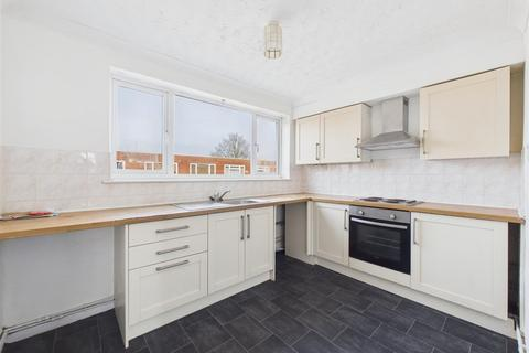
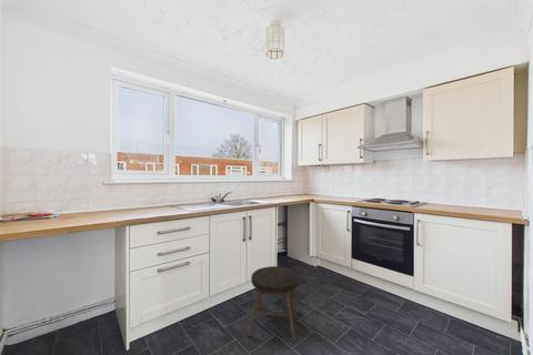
+ stool (274, 294)
